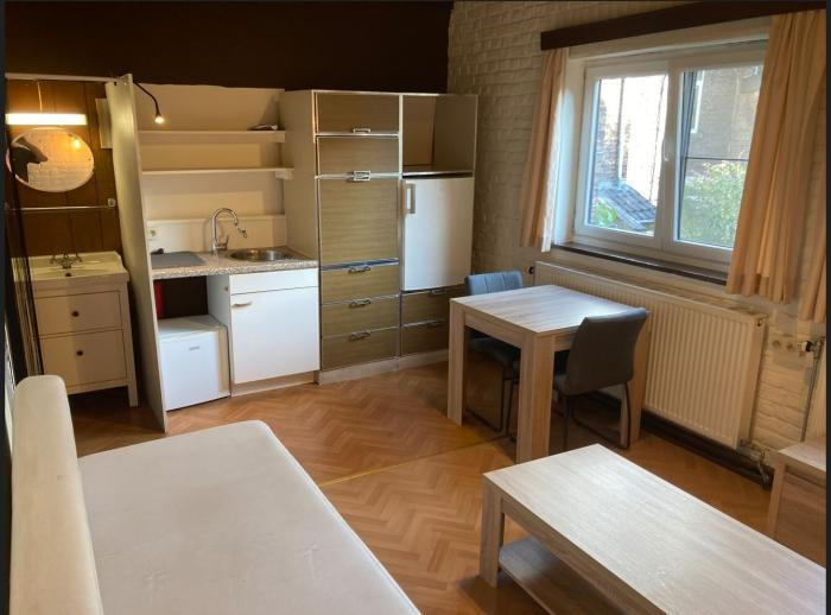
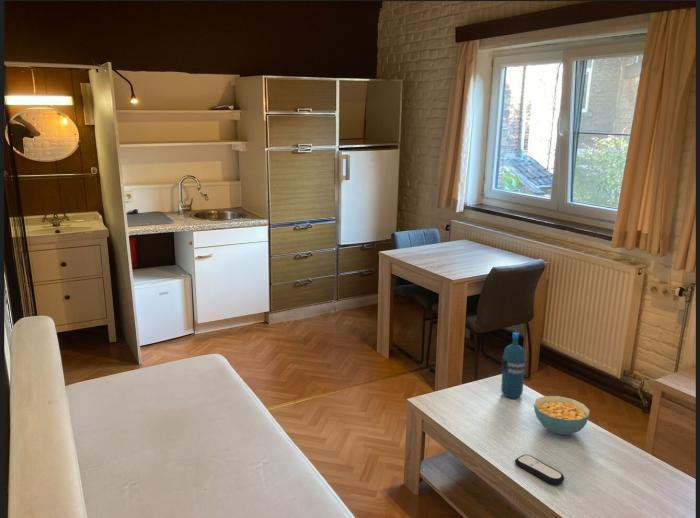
+ cereal bowl (560, 419)
+ water bottle (513, 364)
+ remote control (539, 468)
